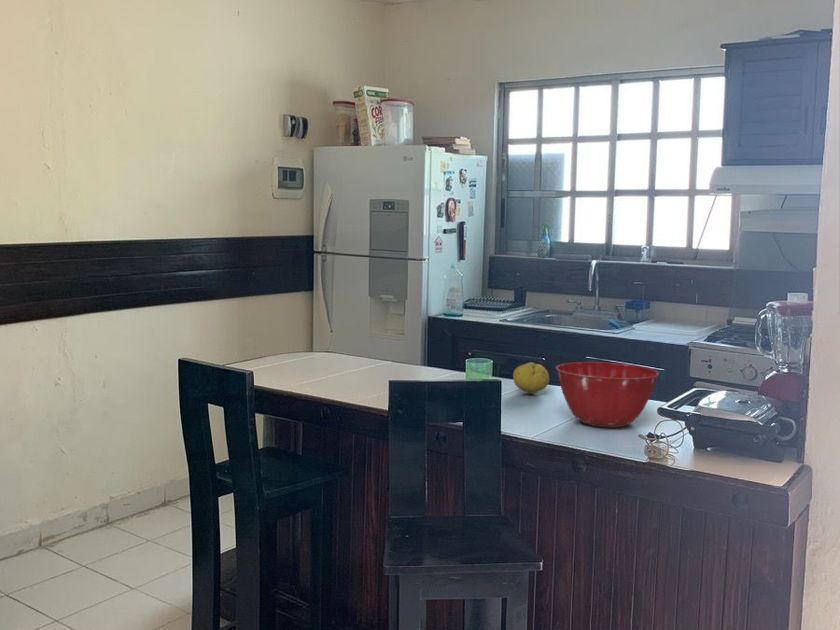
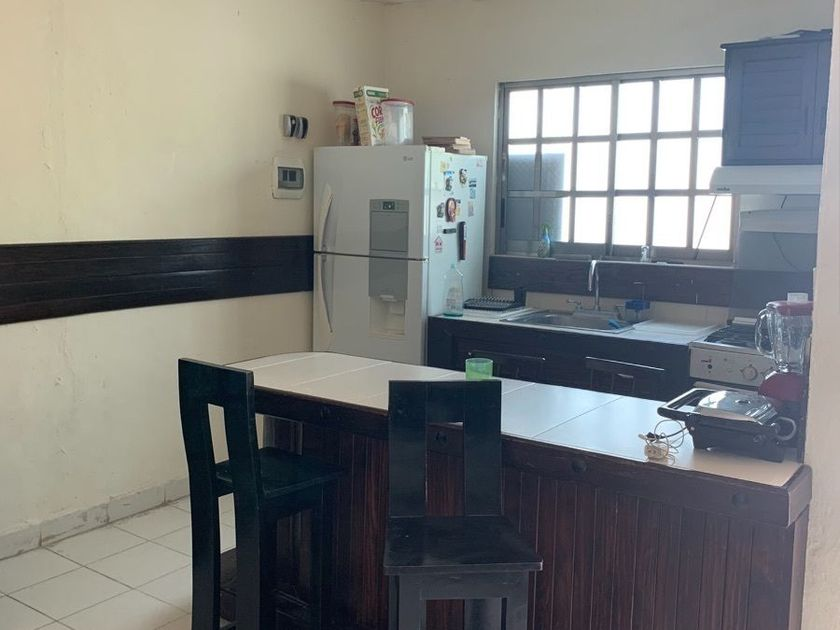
- fruit (531, 378)
- mixing bowl (605, 395)
